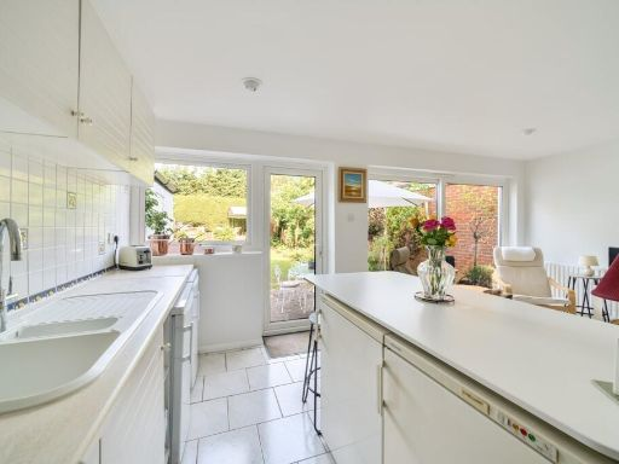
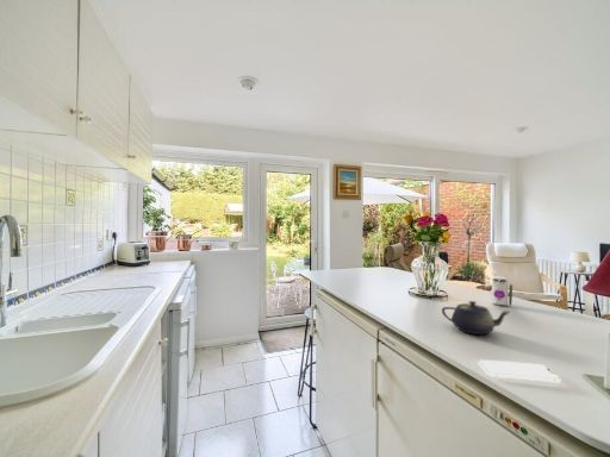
+ teapot (474, 315)
+ toy (500, 290)
+ smartphone (516, 369)
